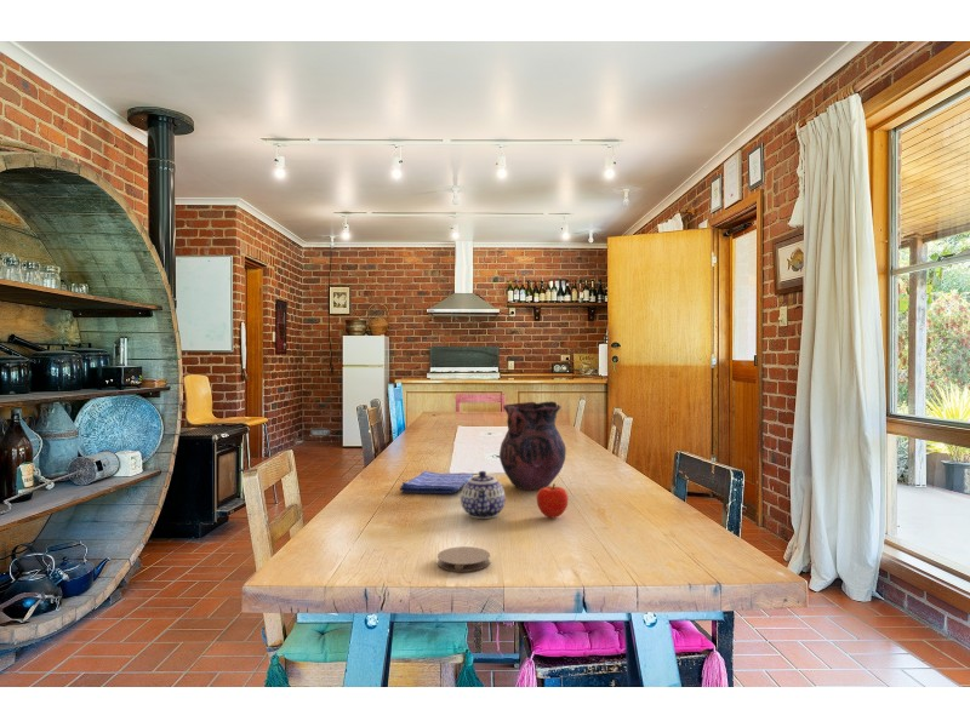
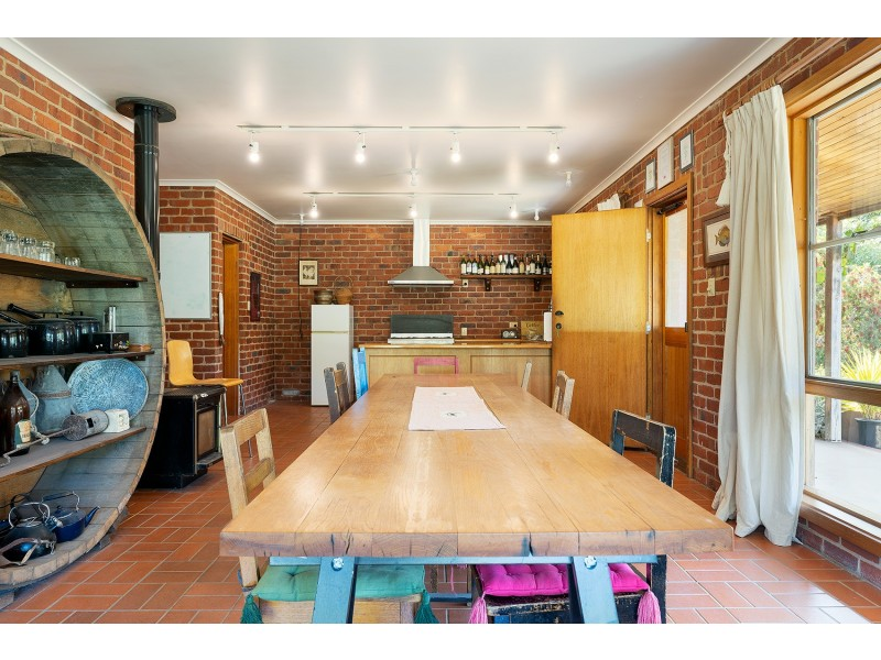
- fruit (552, 500)
- dish towel (438, 480)
- vase (532, 445)
- coaster (463, 559)
- teapot (483, 492)
